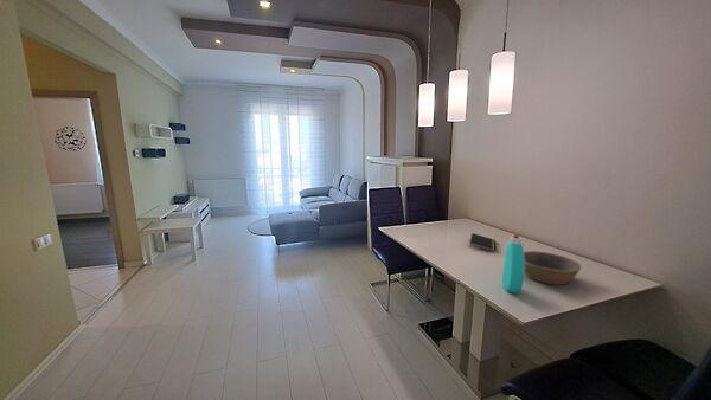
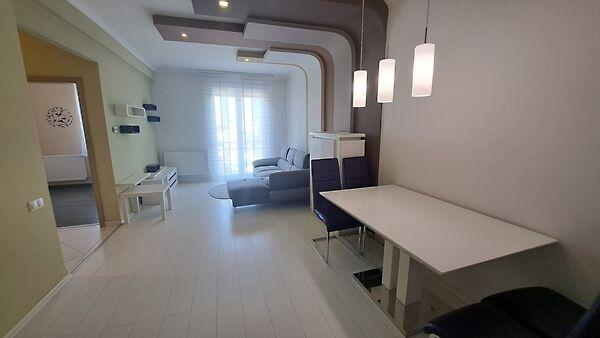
- bowl (546, 267)
- bottle (513, 263)
- notepad (482, 241)
